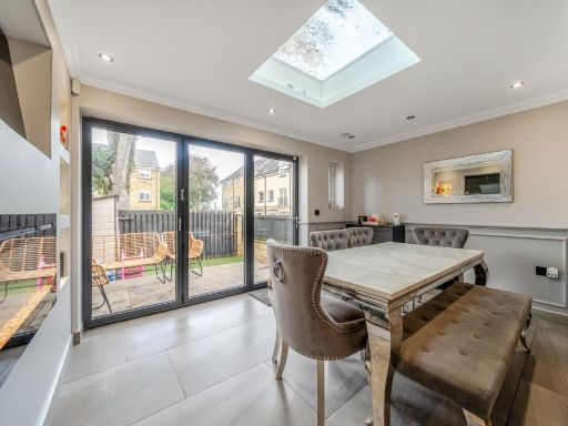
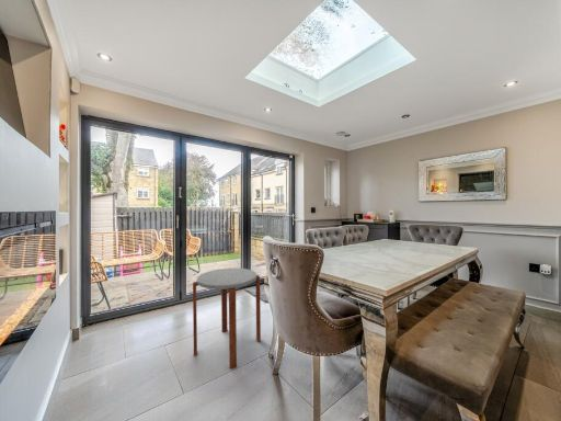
+ side table (229, 310)
